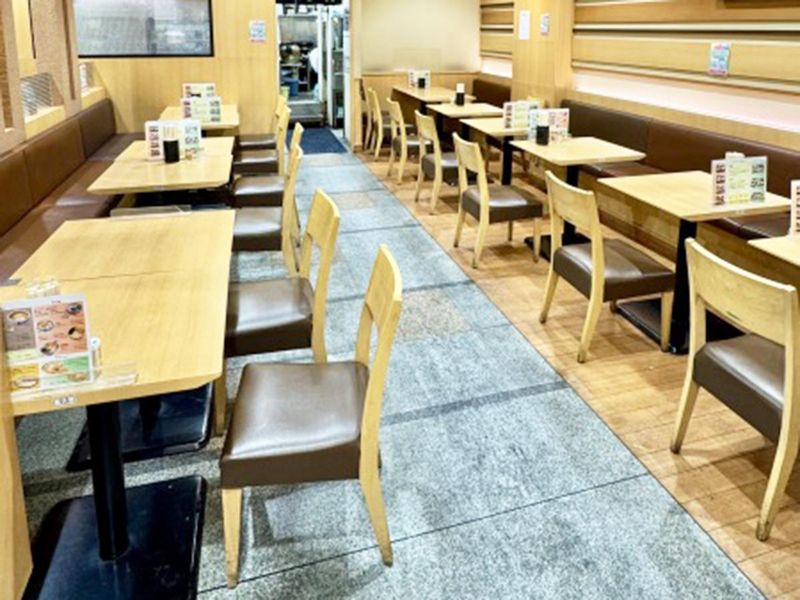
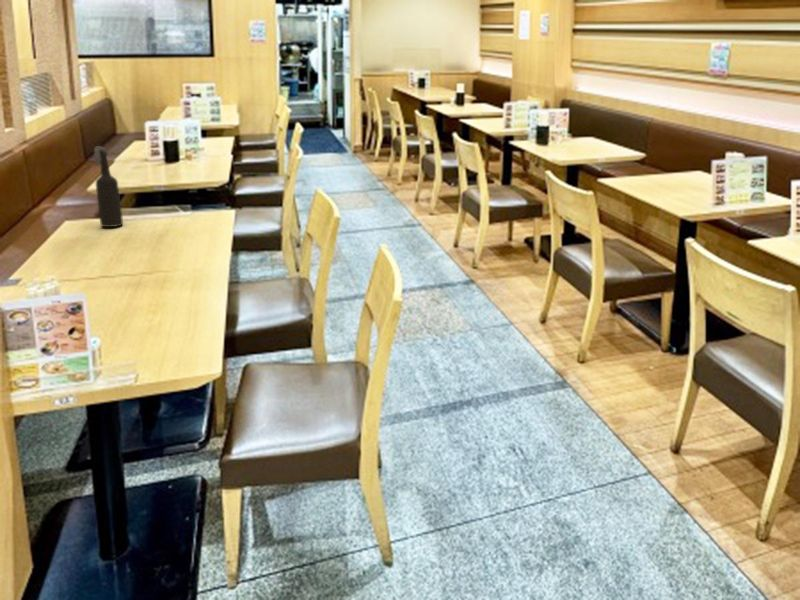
+ bottle (106, 186)
